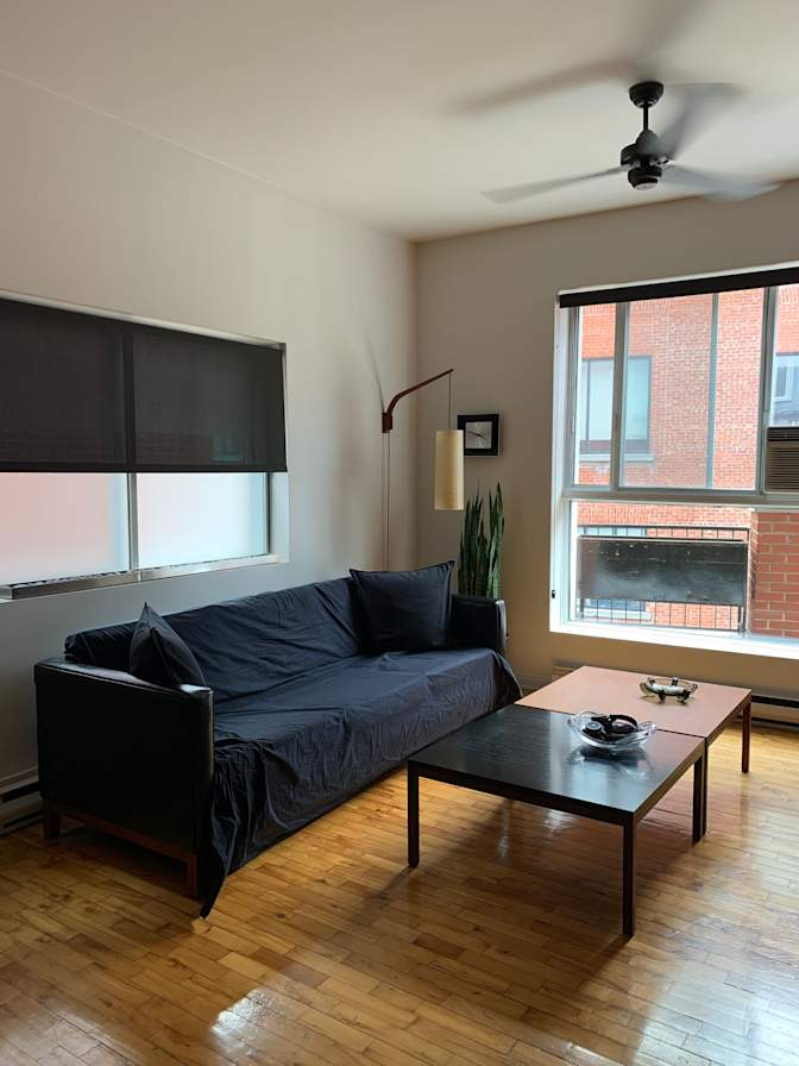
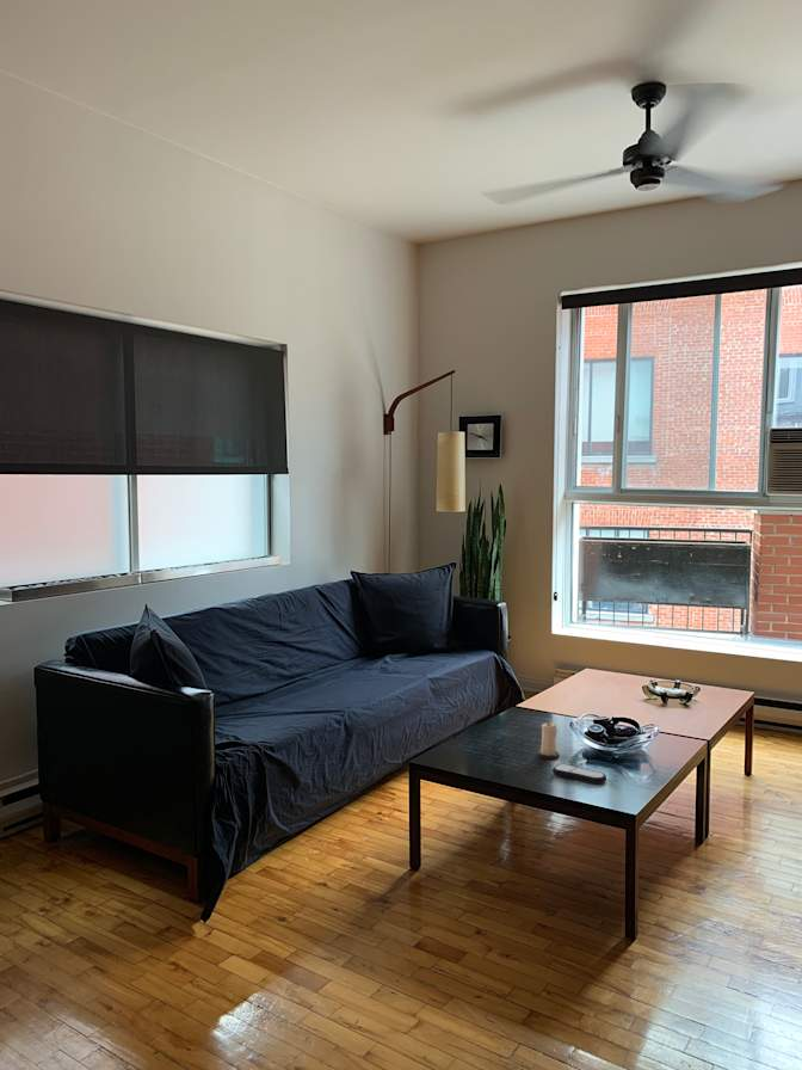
+ candle (548, 738)
+ remote control (579, 773)
